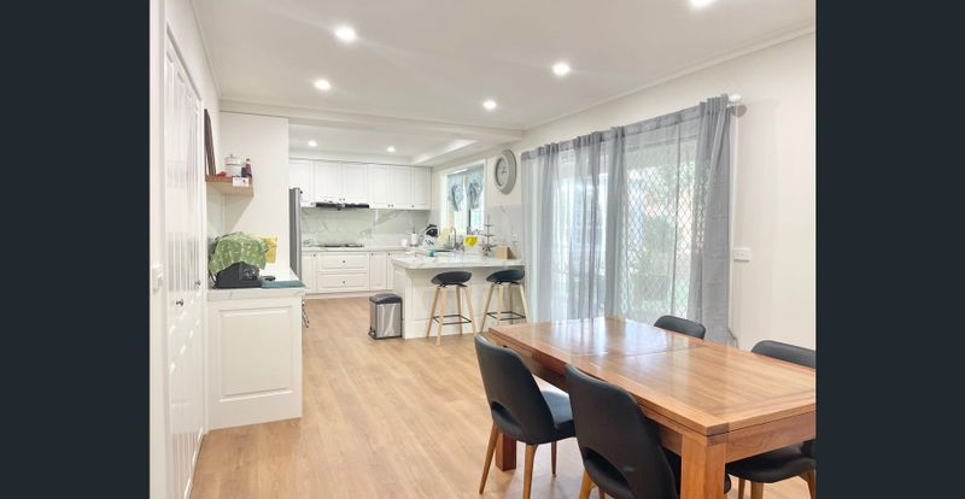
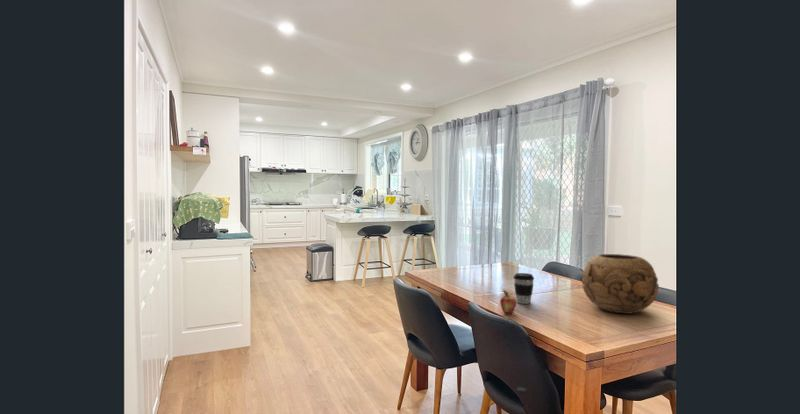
+ decorative bowl (618, 282)
+ coffee cup (523, 288)
+ fruit (508, 301)
